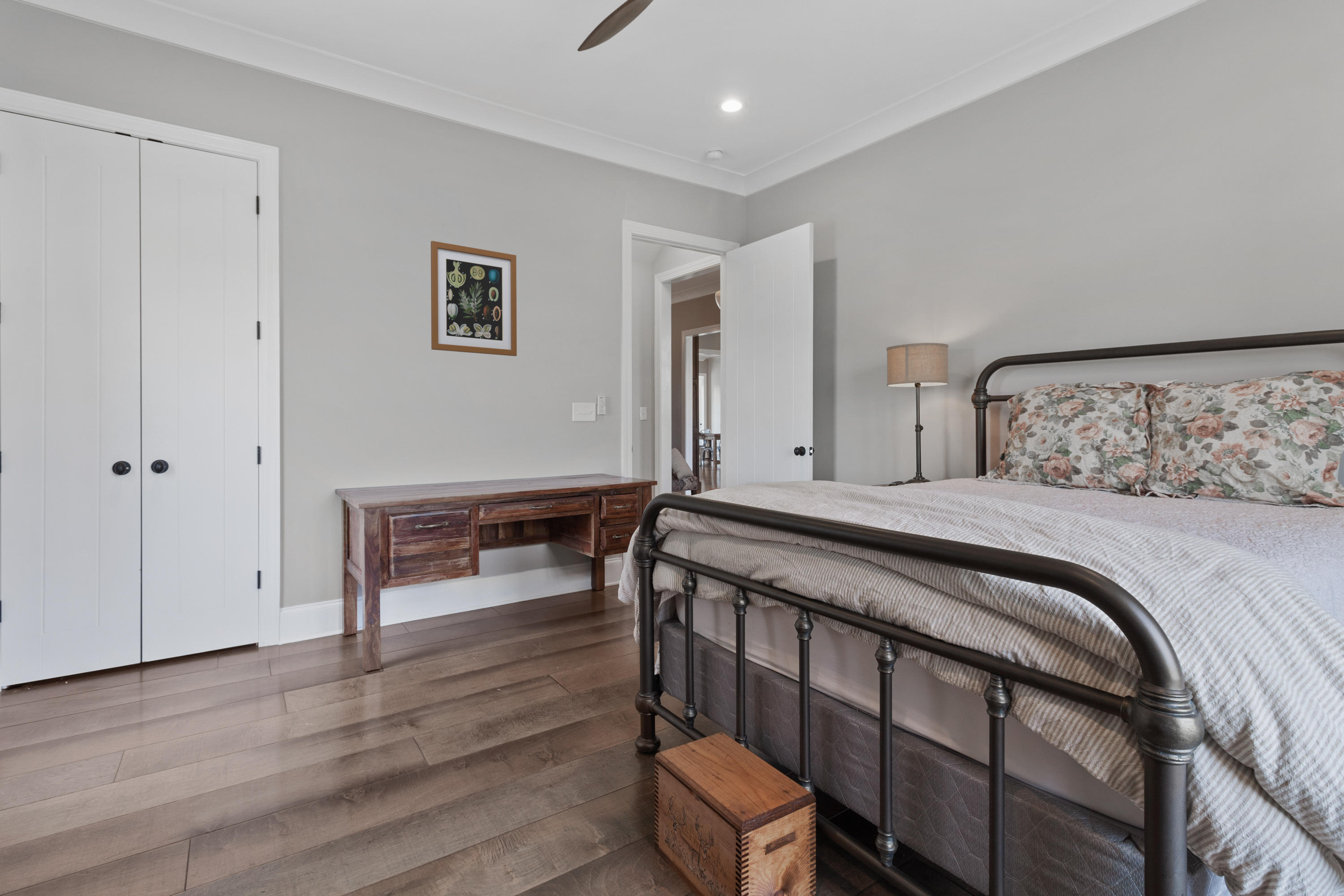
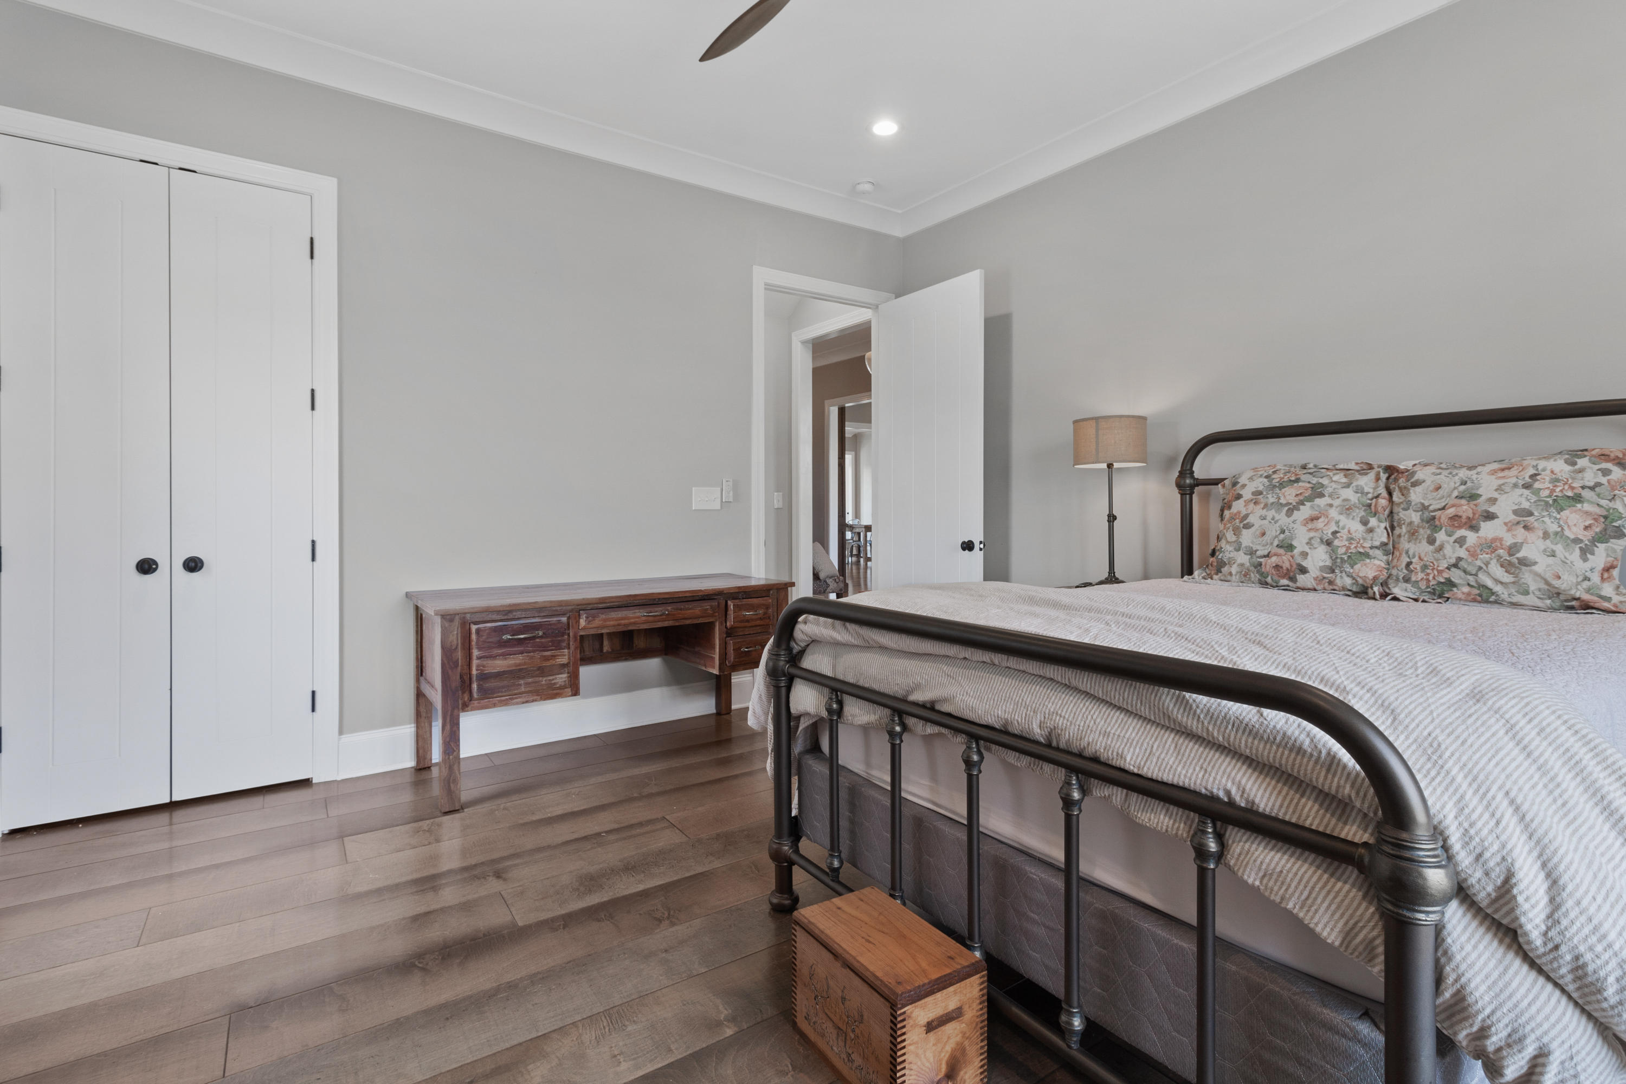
- wall art (475, 301)
